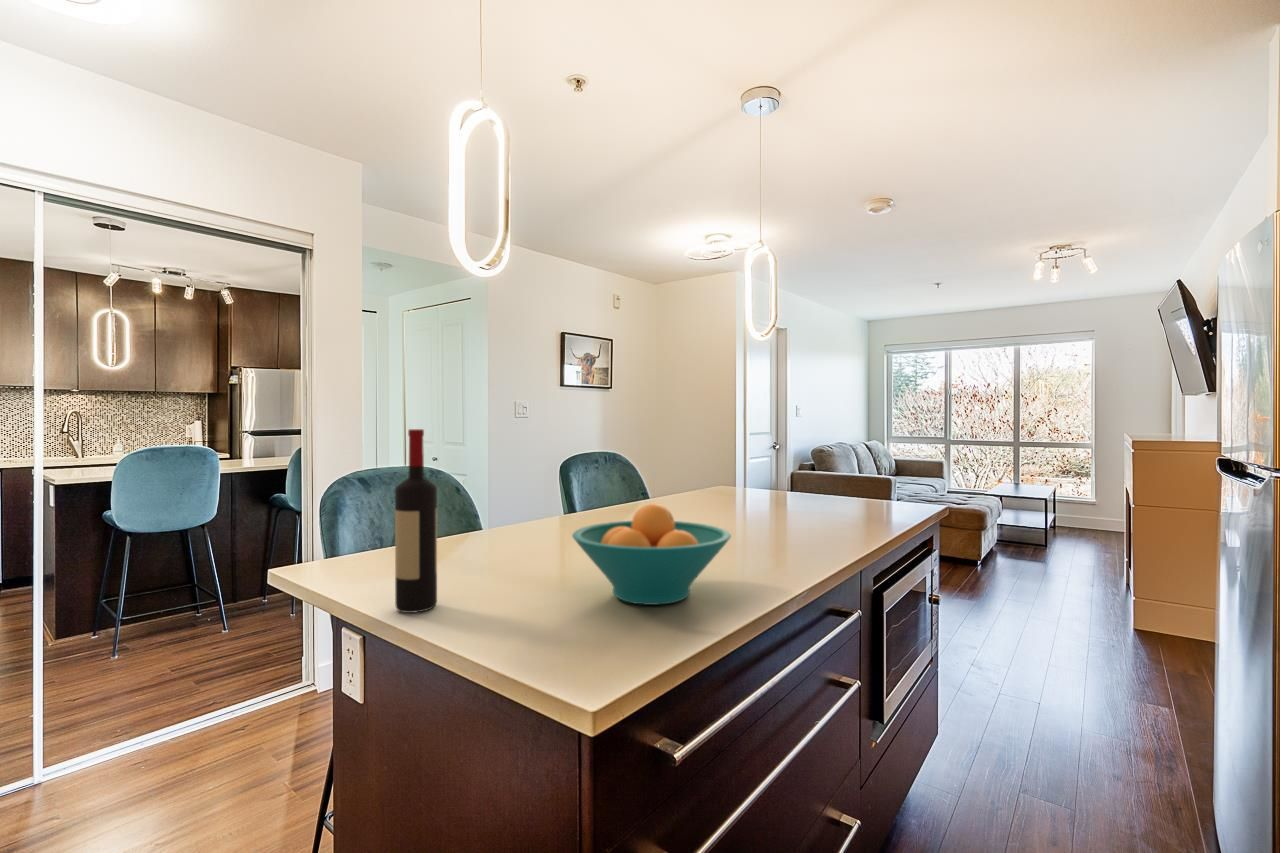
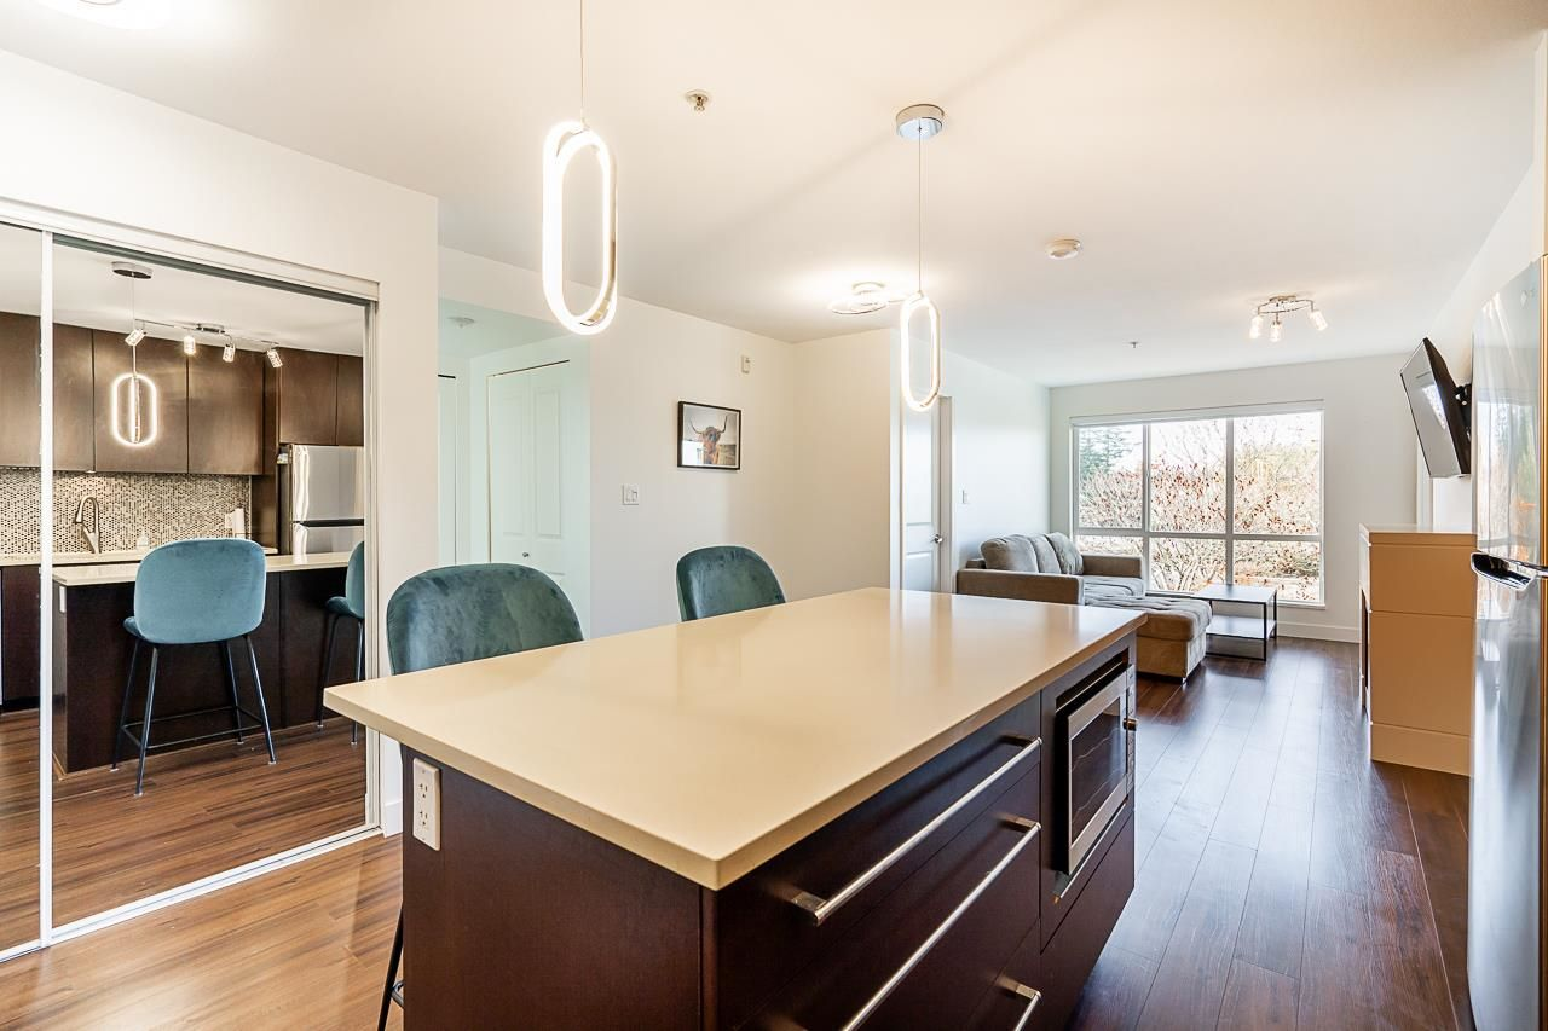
- wine bottle (416, 518)
- fruit bowl (651, 549)
